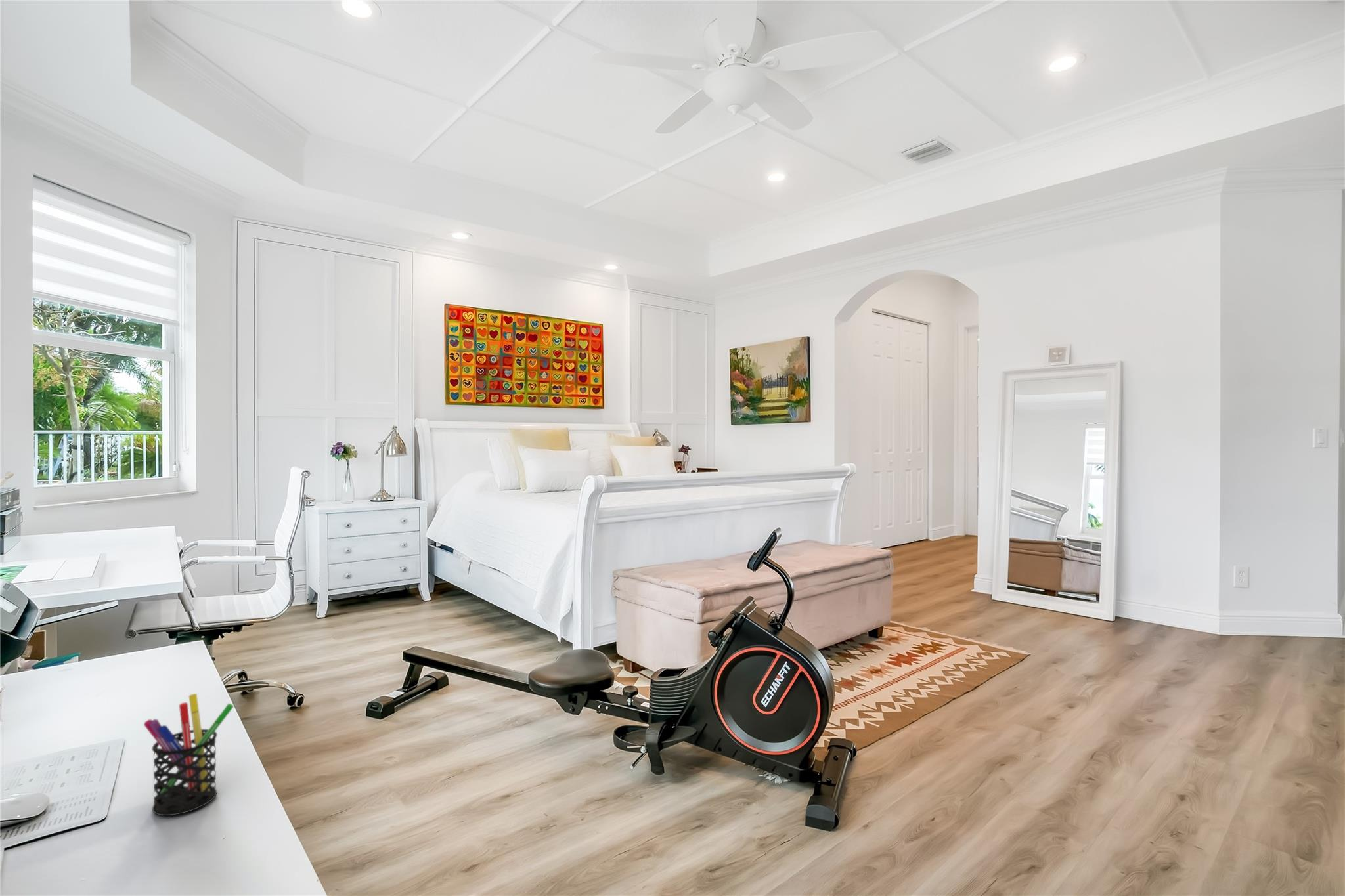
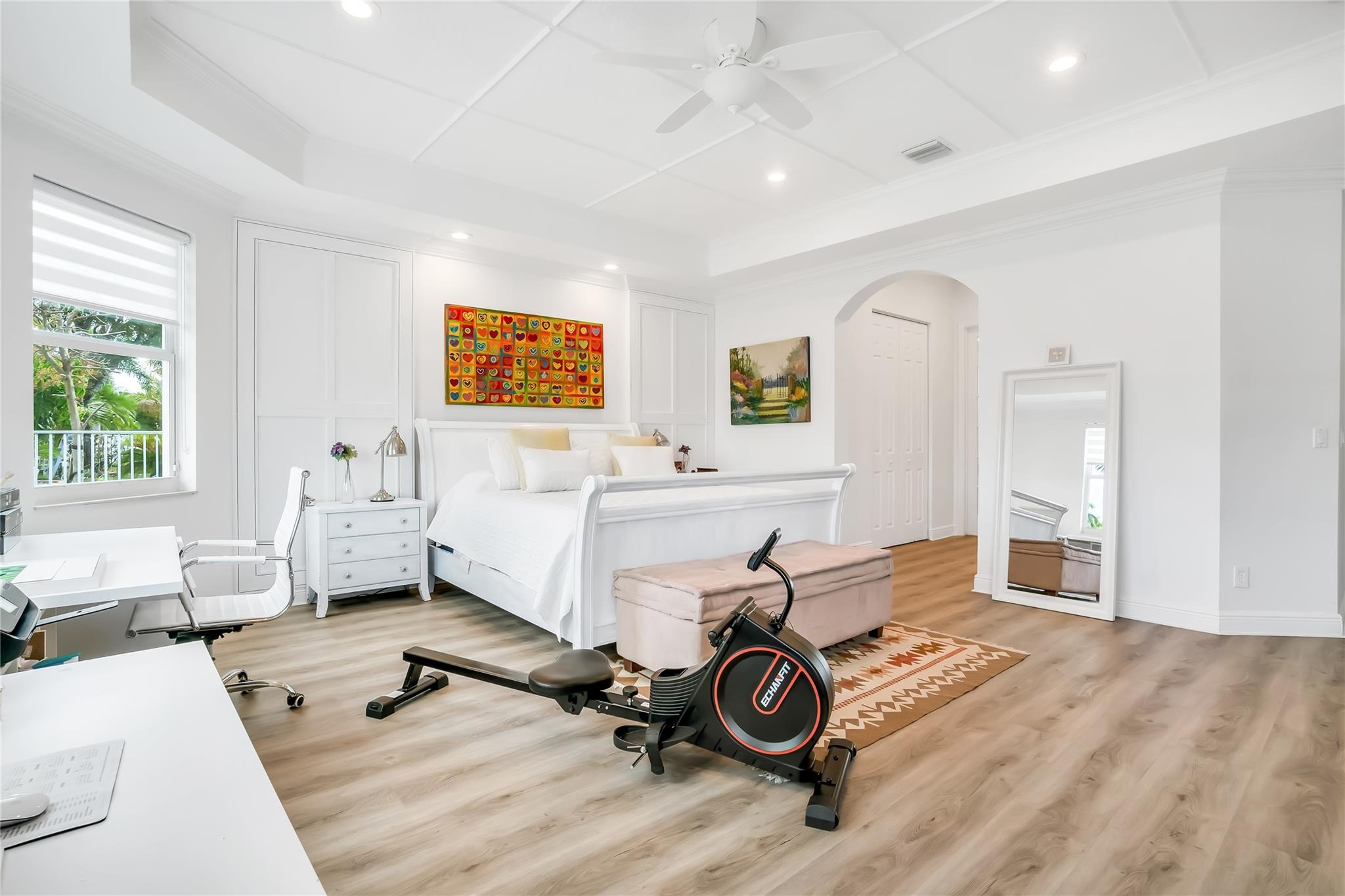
- pen holder (192, 748)
